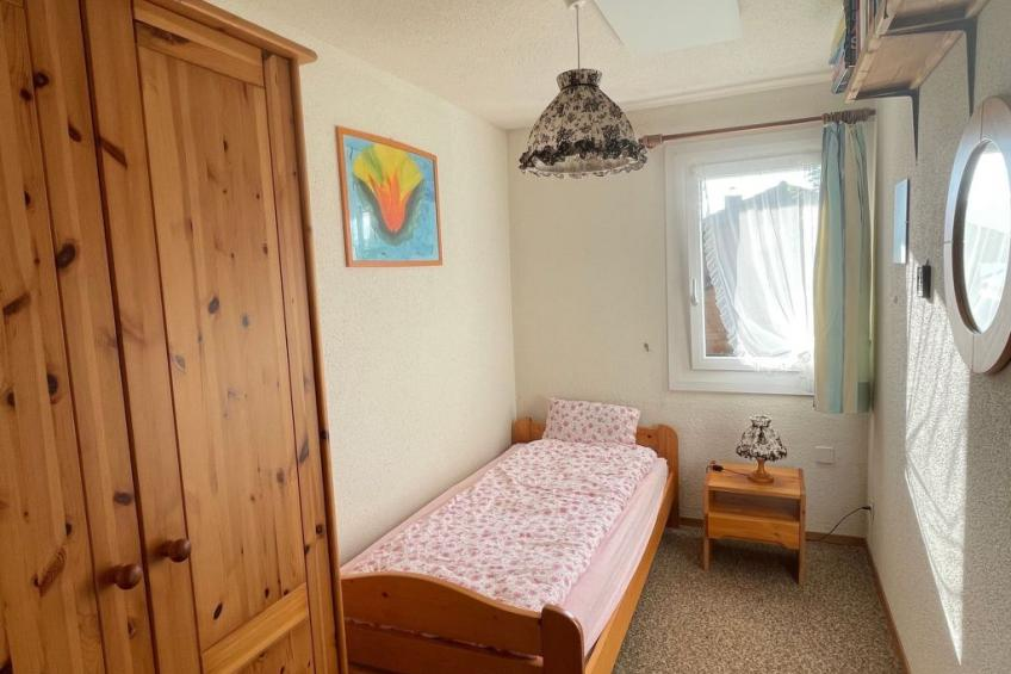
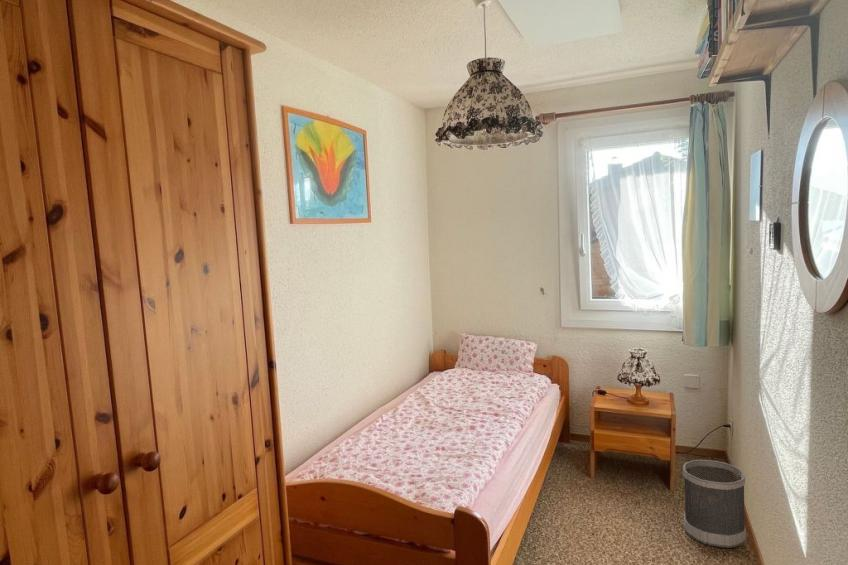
+ wastebasket (713, 501)
